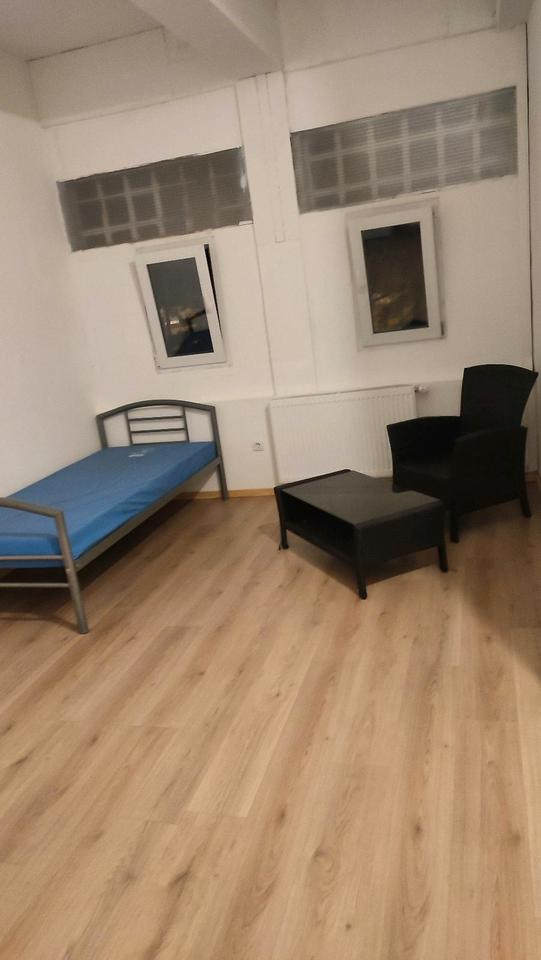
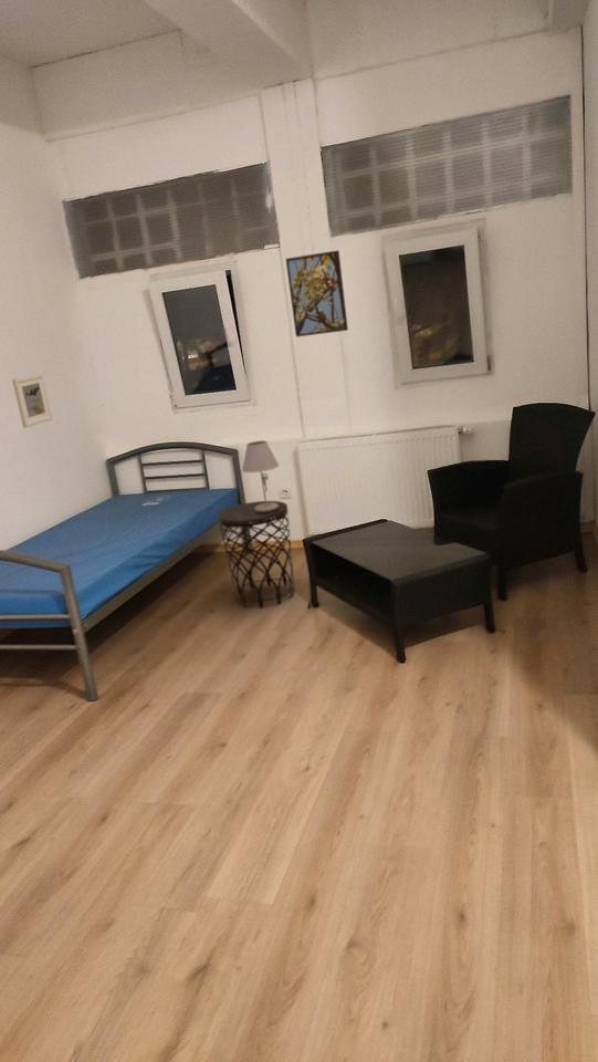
+ table lamp (261, 476)
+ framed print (316, 294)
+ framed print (32, 399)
+ side table (259, 553)
